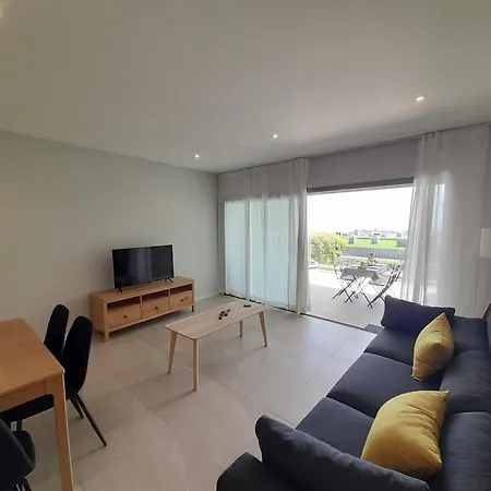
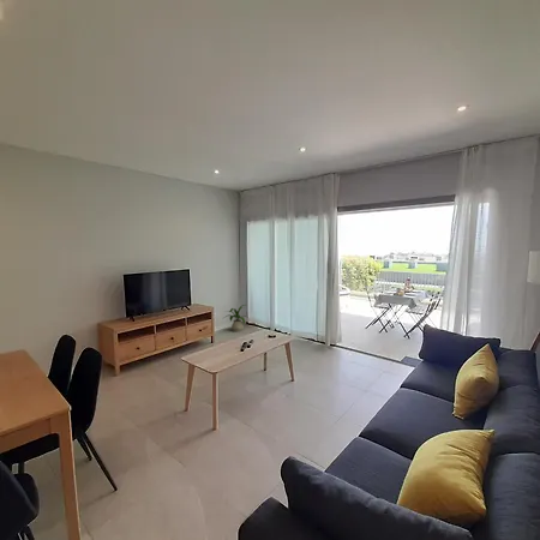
+ house plant (235, 316)
